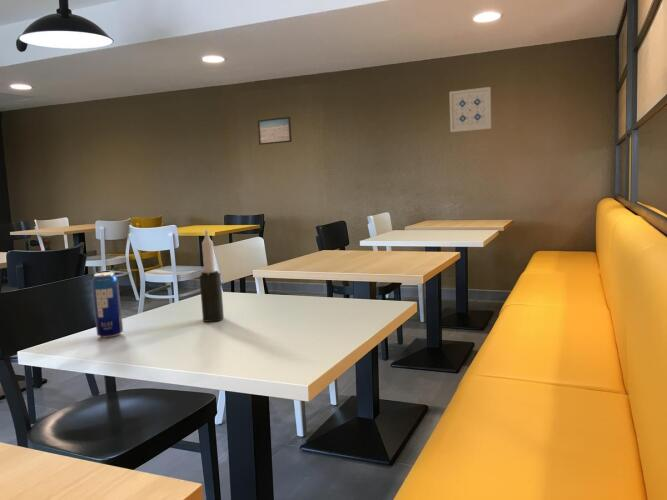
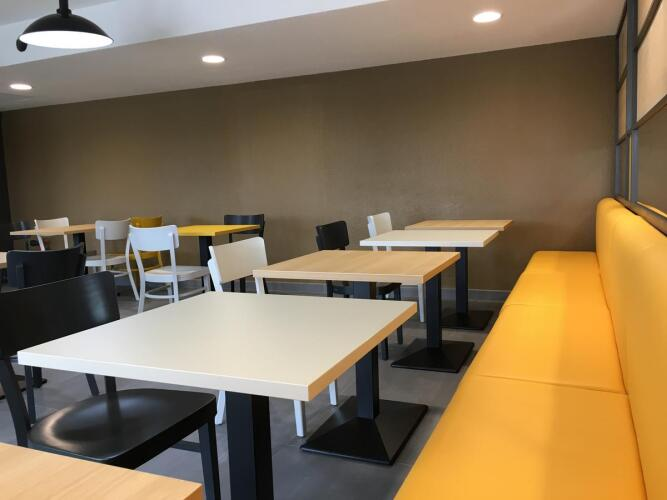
- candle (209, 275)
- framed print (274, 130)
- beverage can (107, 304)
- wall art (470, 110)
